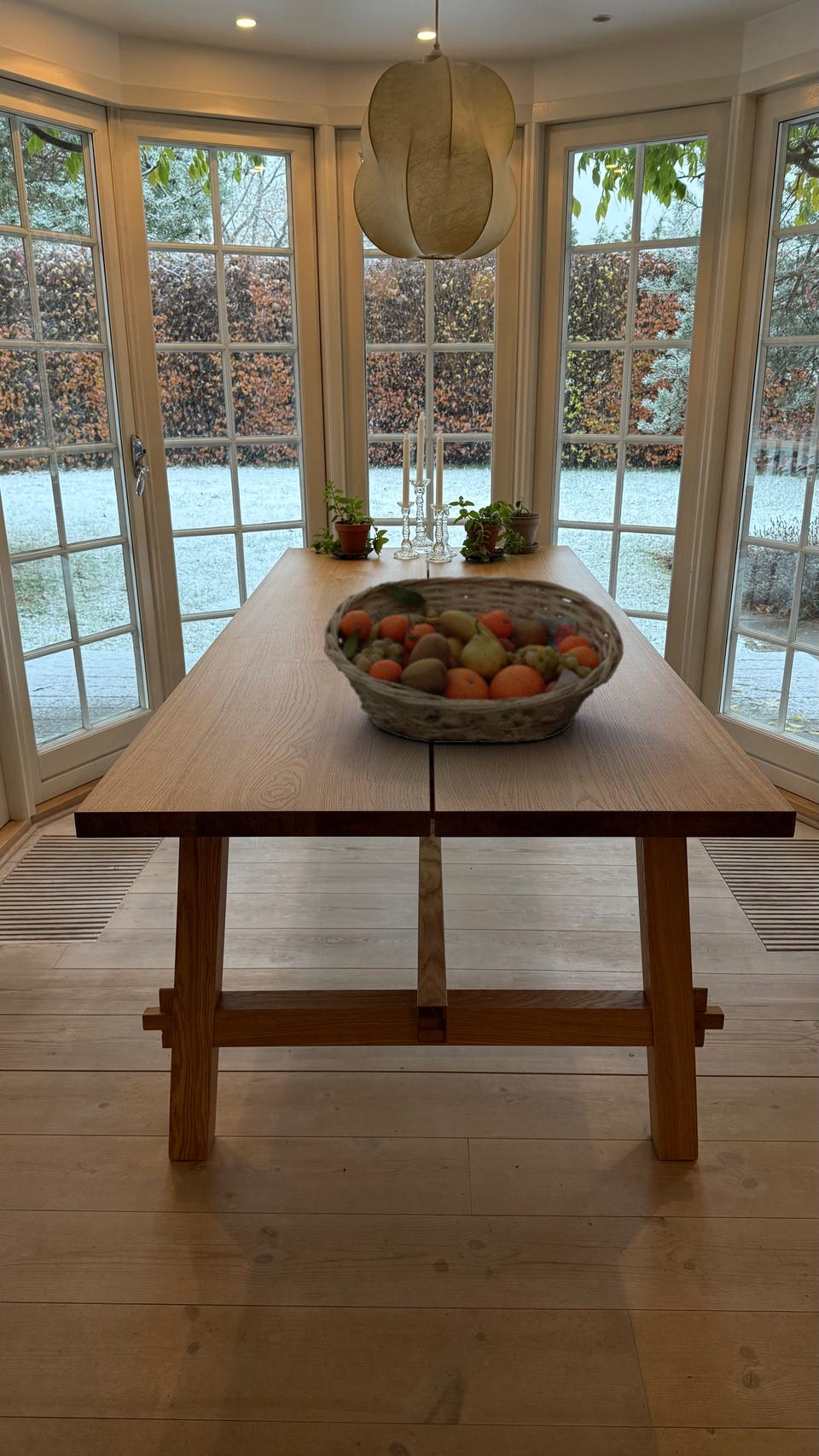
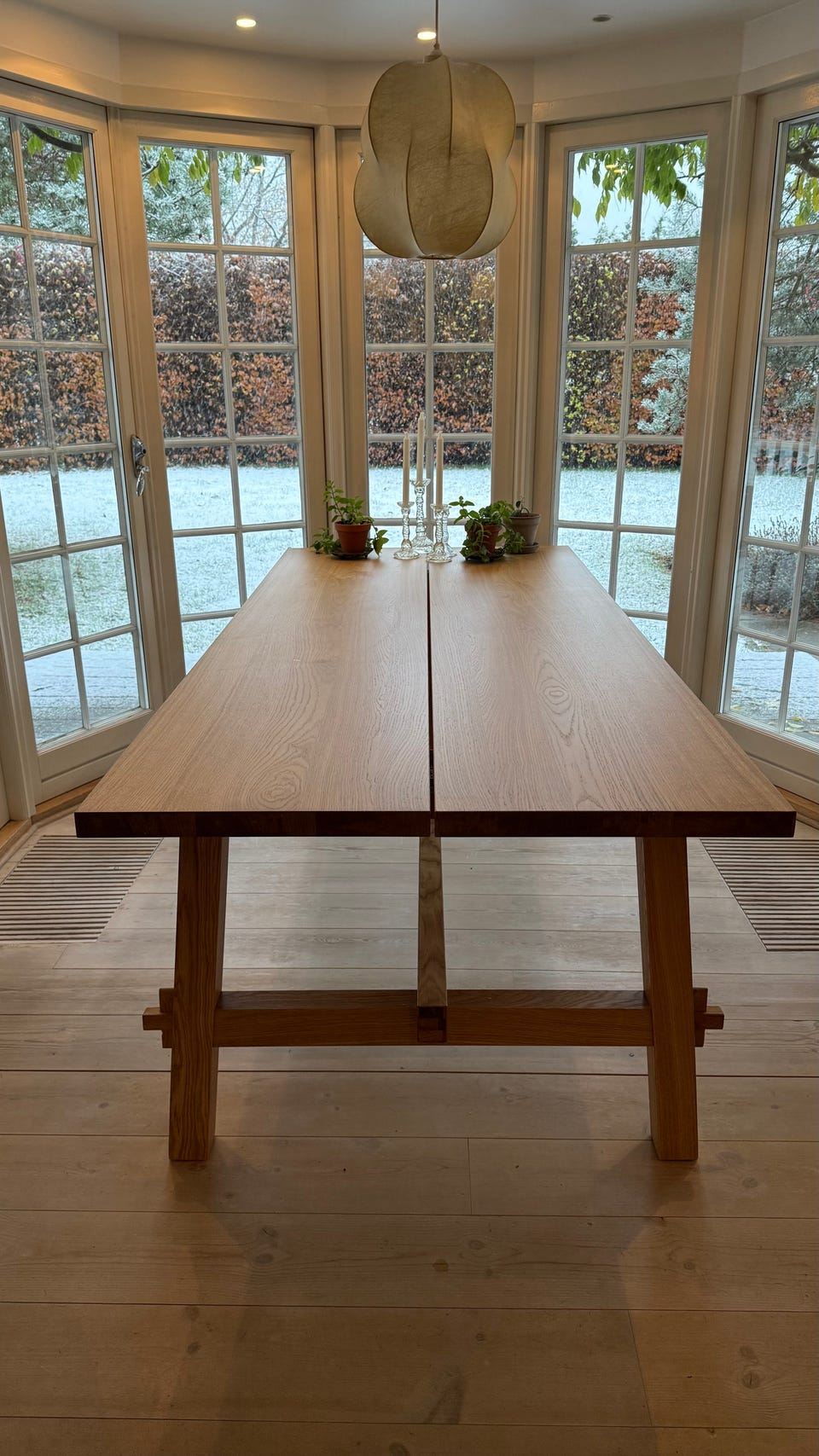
- fruit basket (471, 655)
